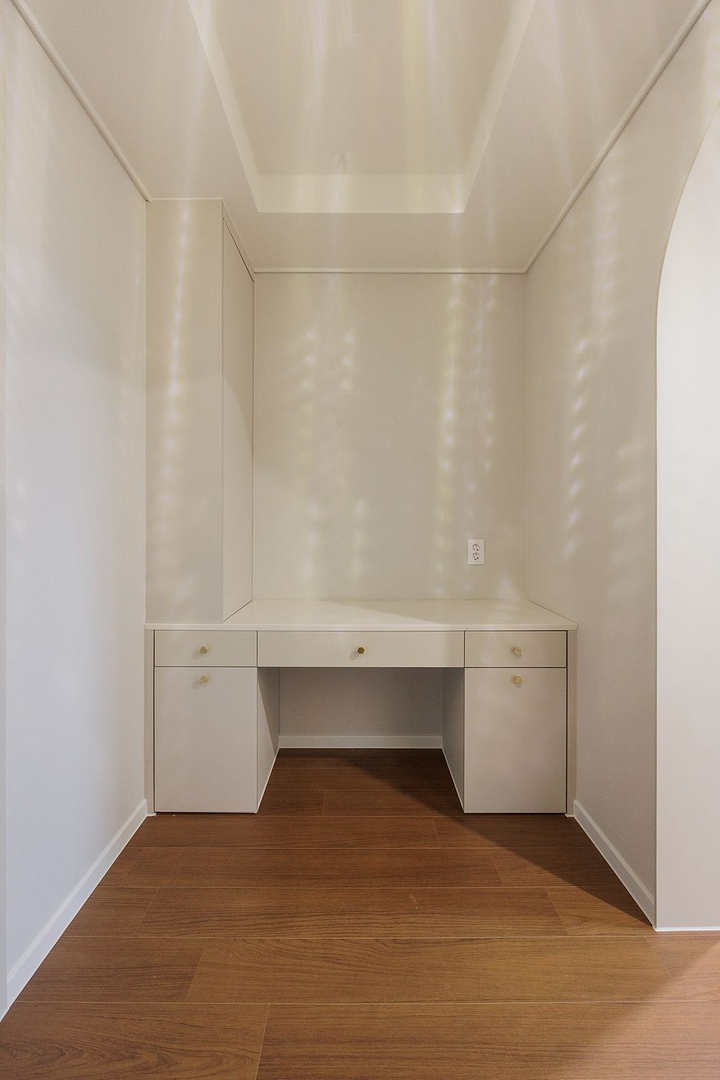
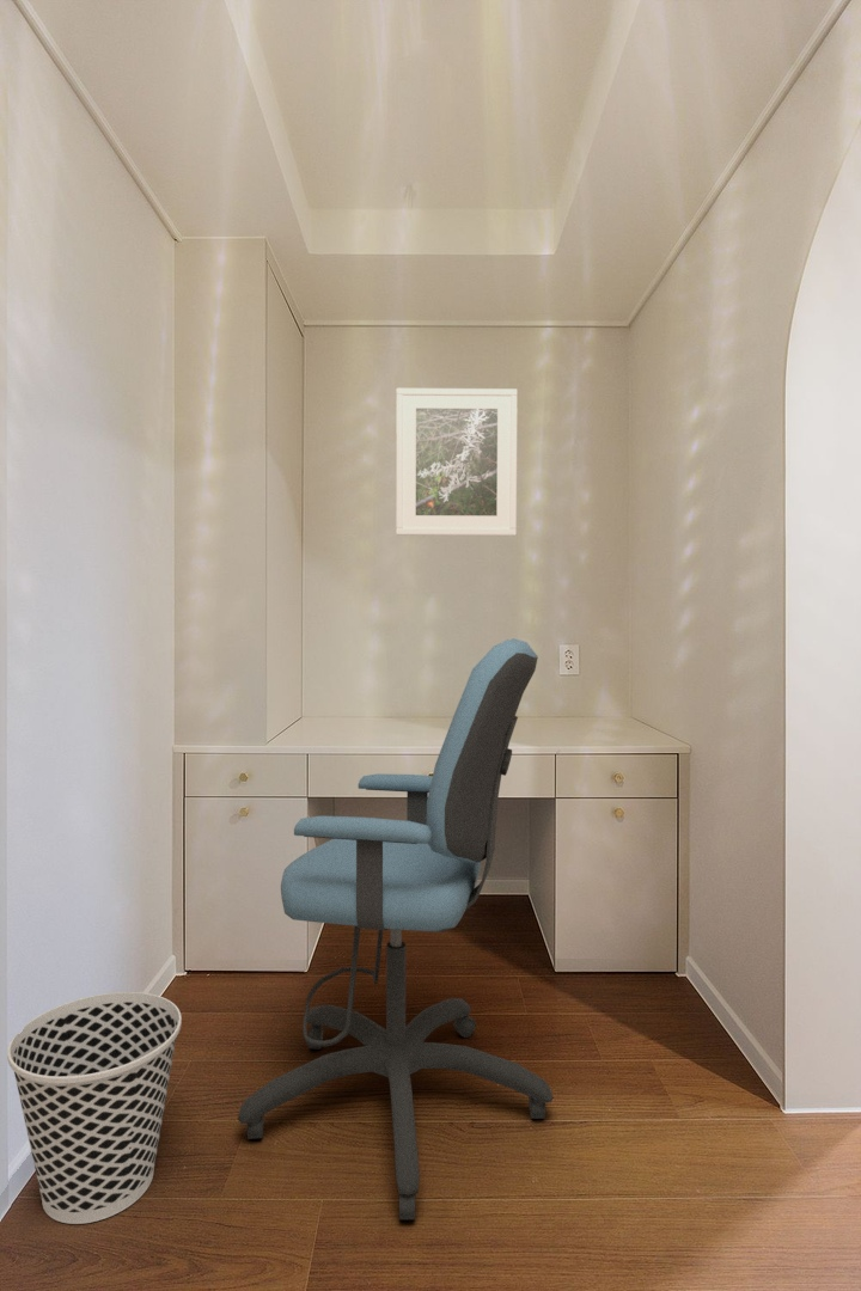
+ office chair (409, 873)
+ wastebasket (98, 1107)
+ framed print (456, 461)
